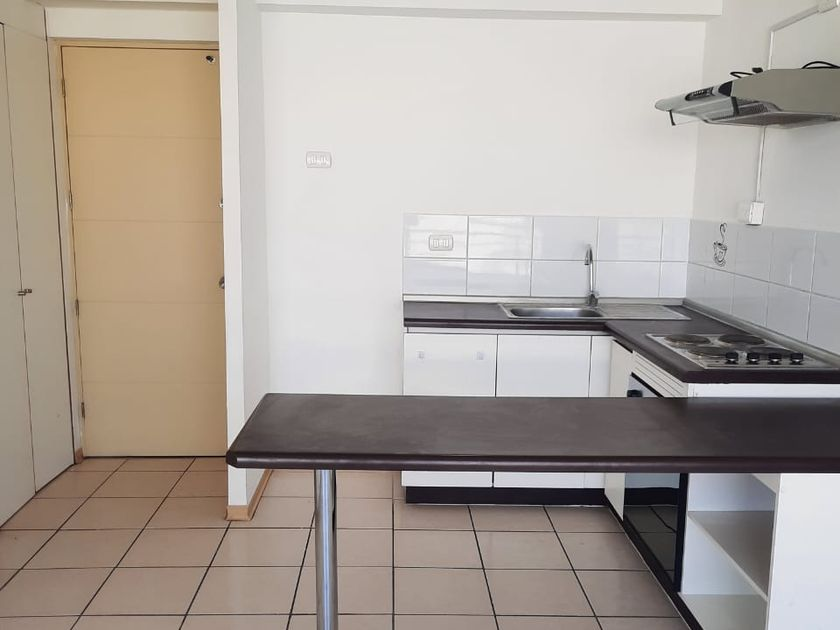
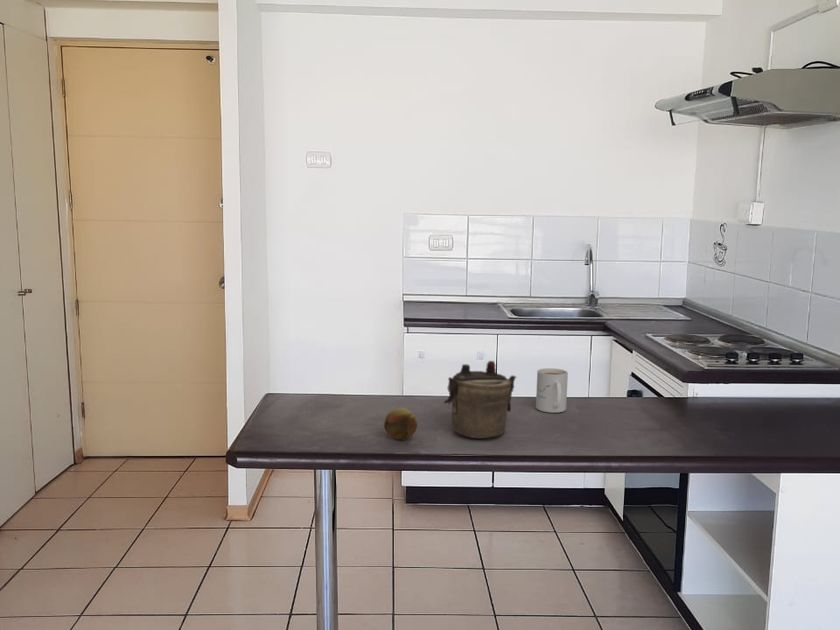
+ teapot (481, 397)
+ fruit (400, 423)
+ mug (553, 391)
